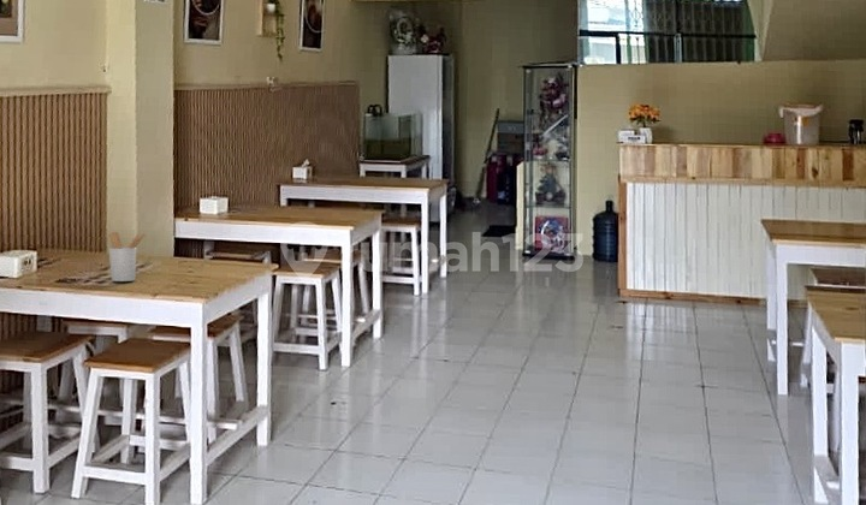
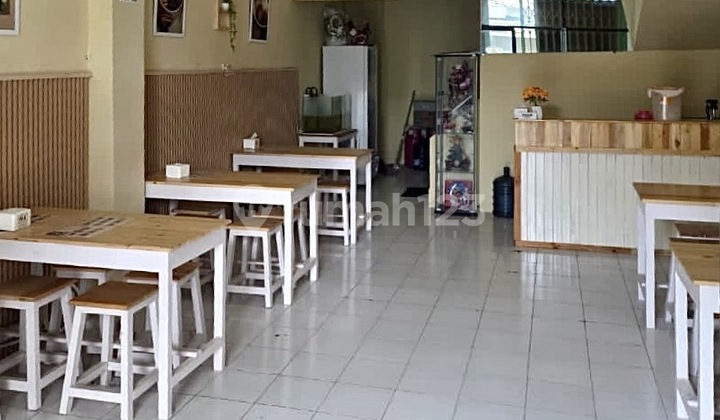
- utensil holder (129, 255)
